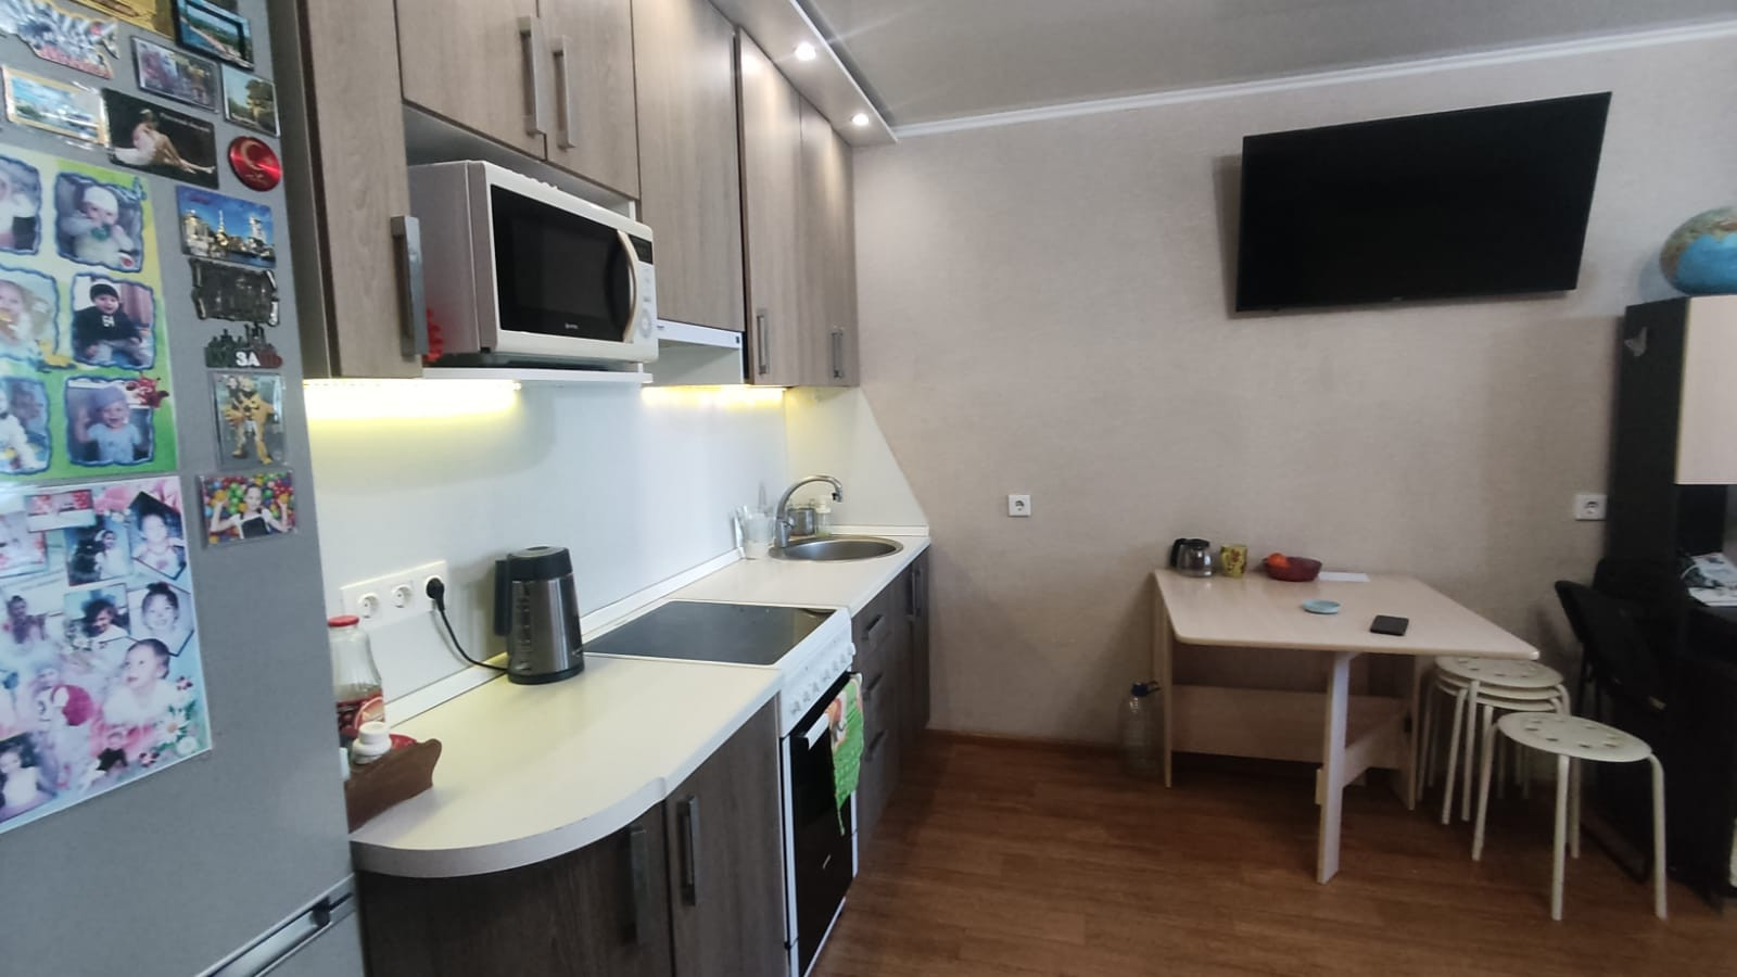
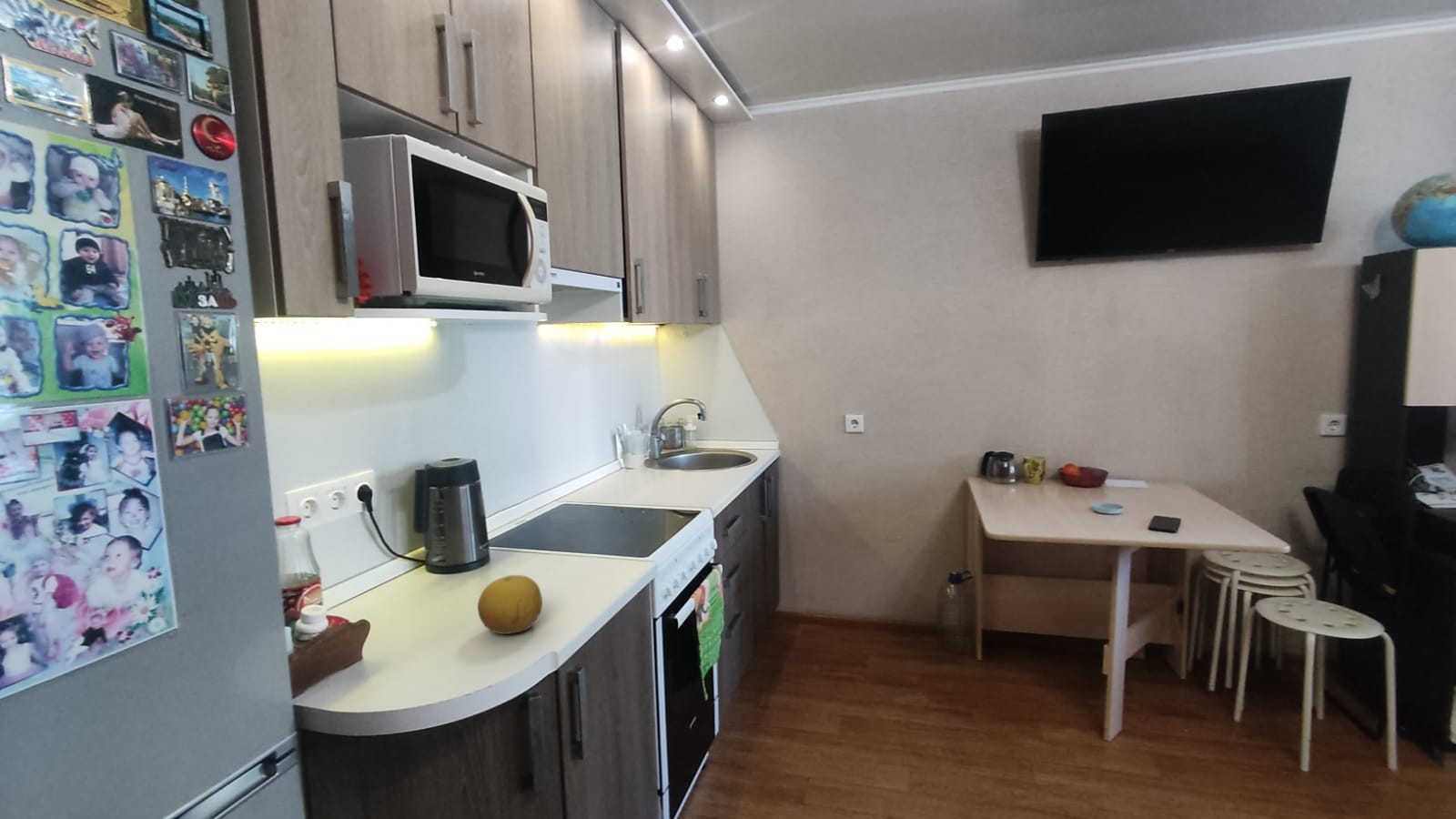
+ fruit (511, 603)
